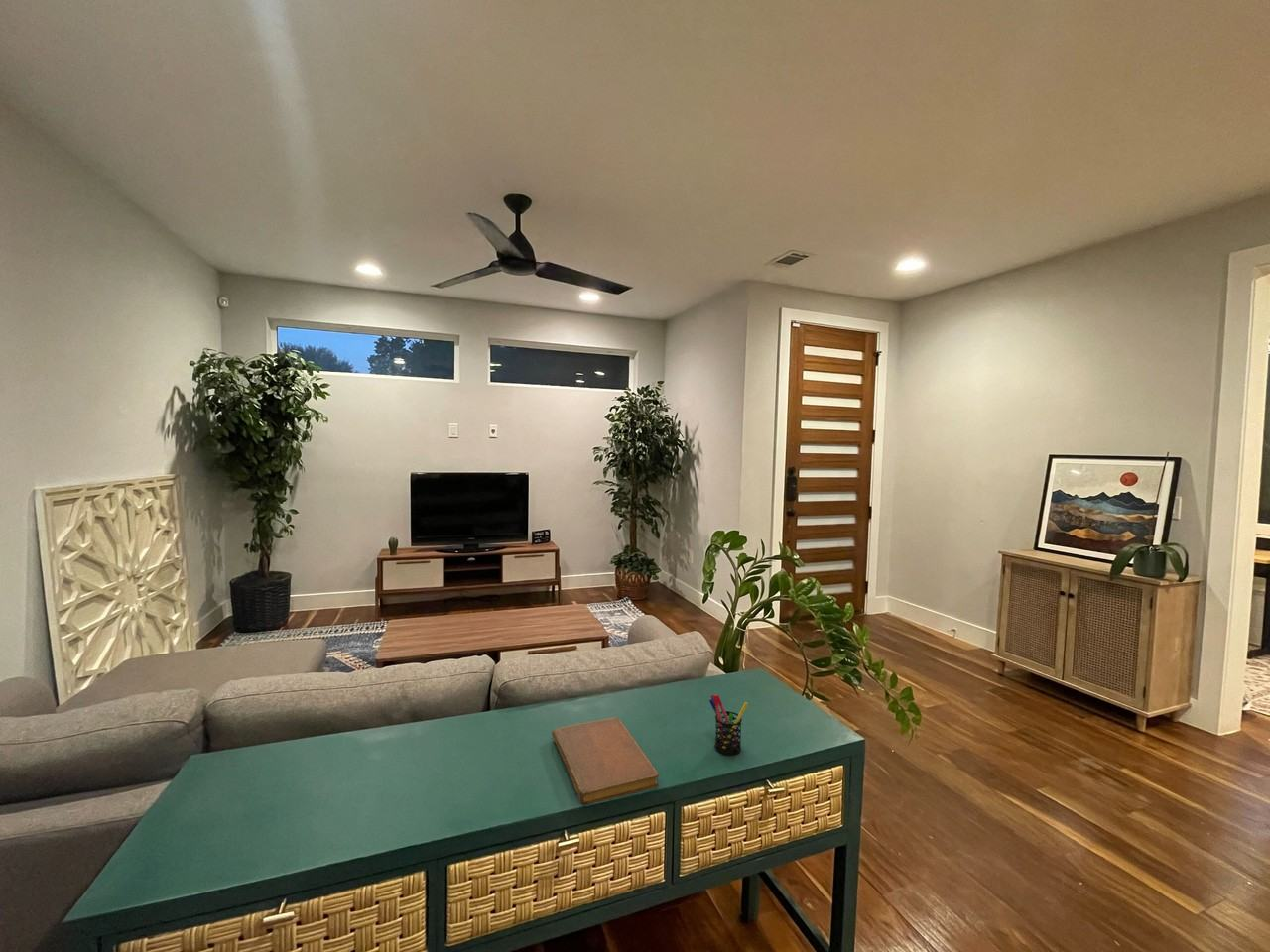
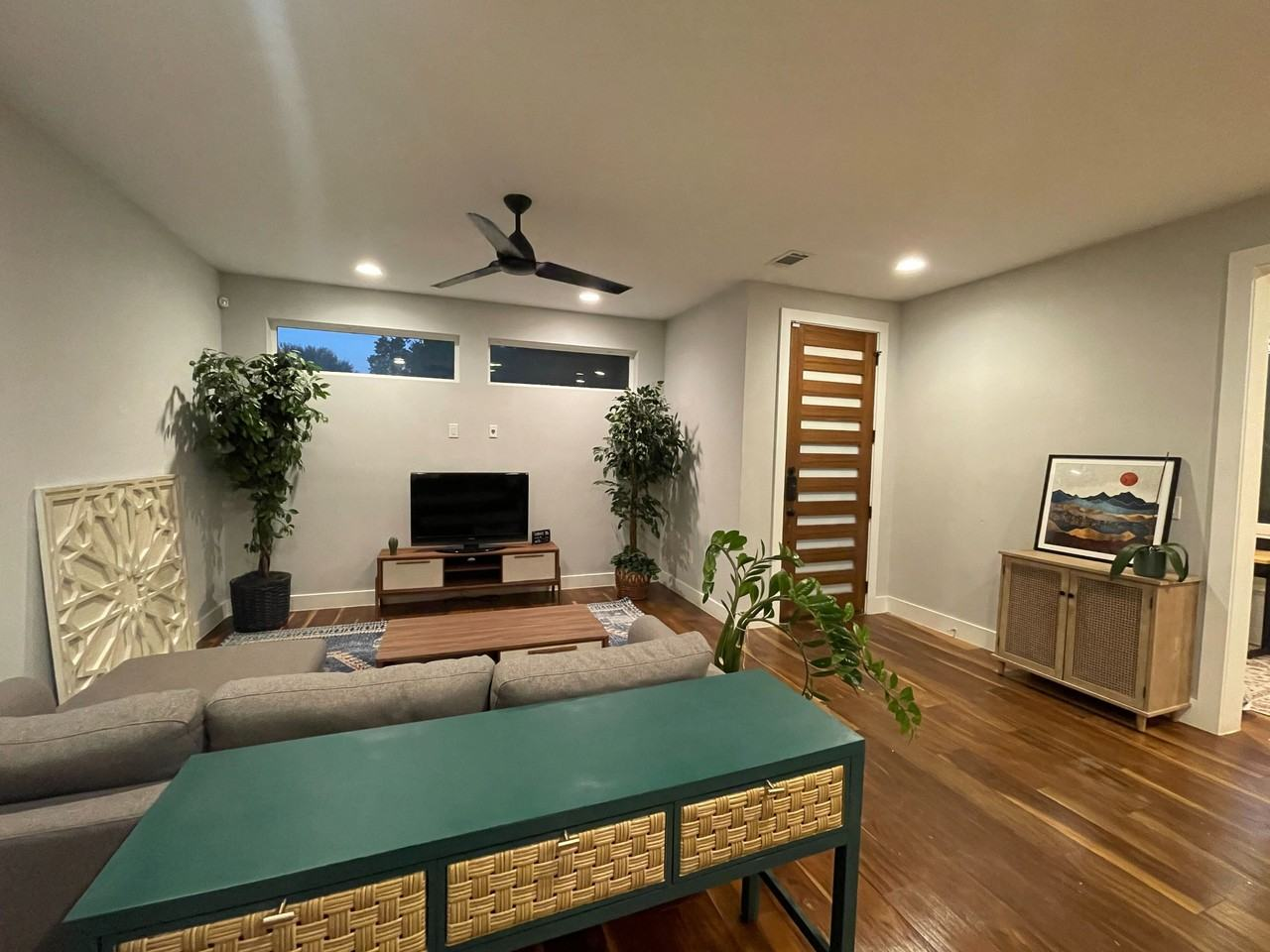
- pen holder (727, 723)
- notebook (601, 756)
